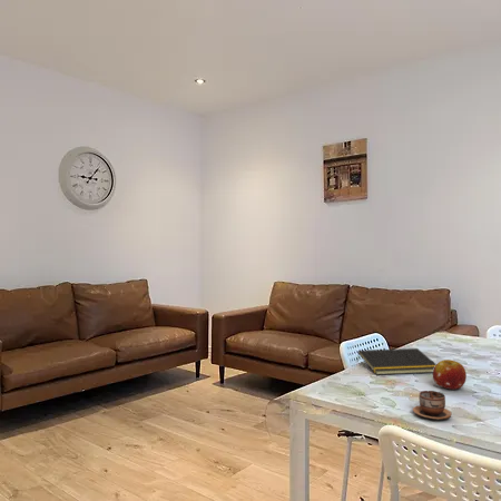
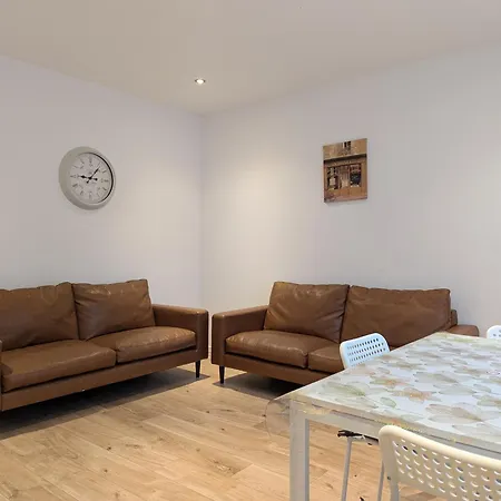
- notepad (397, 361)
- fruit (449, 374)
- cup (432, 403)
